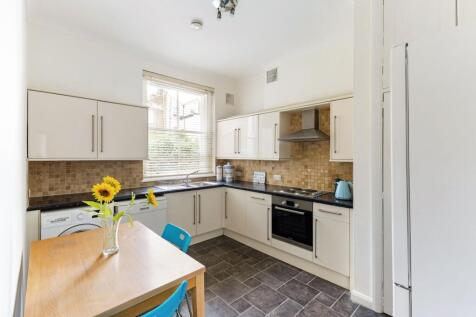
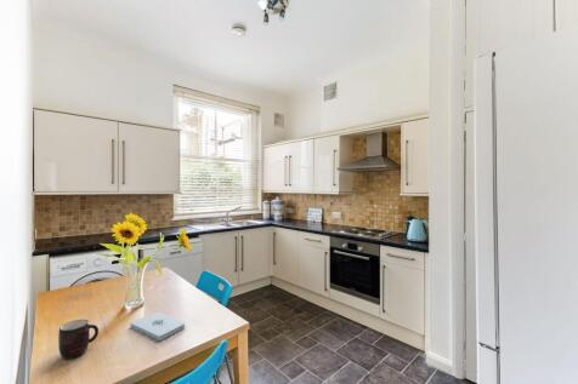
+ mug (79, 337)
+ notepad (158, 325)
